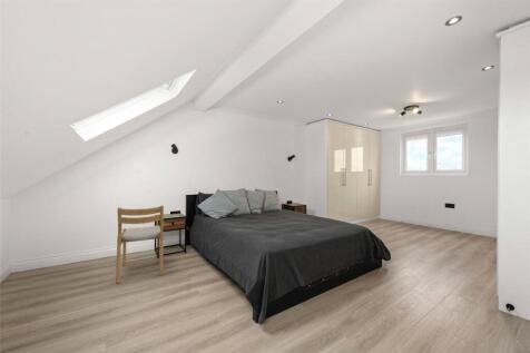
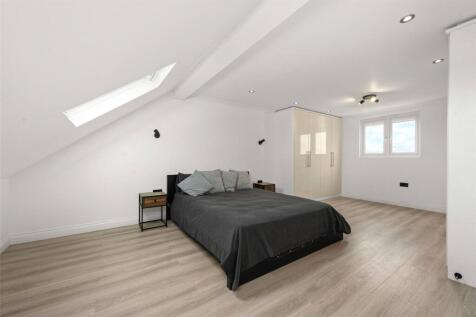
- chair (141, 236)
